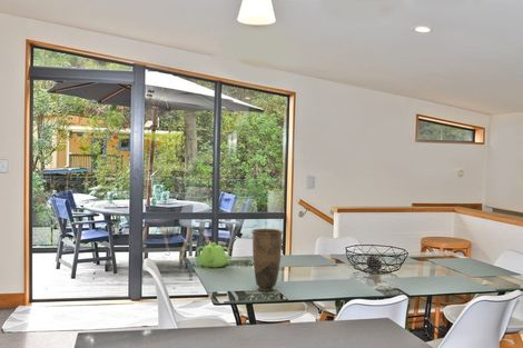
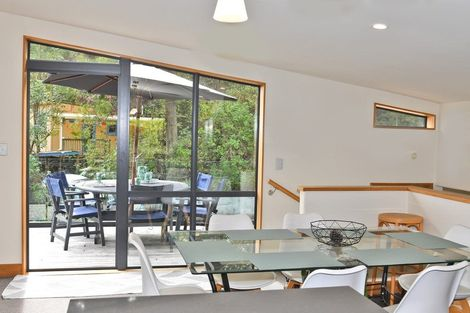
- vase (266, 259)
- teapot (211, 253)
